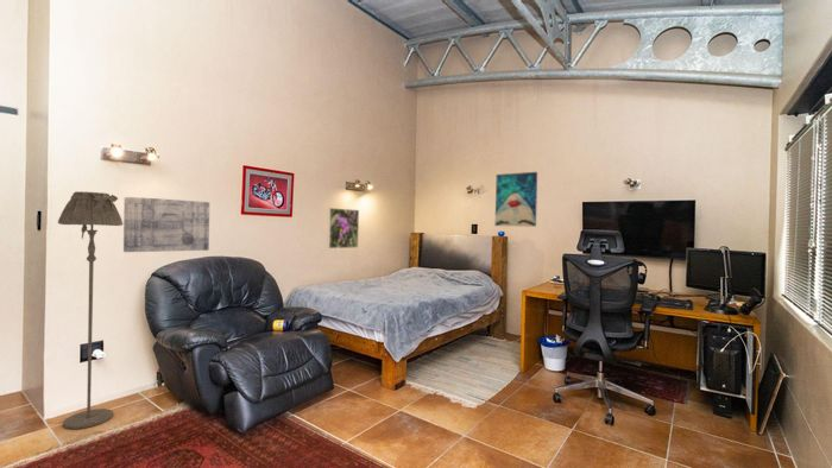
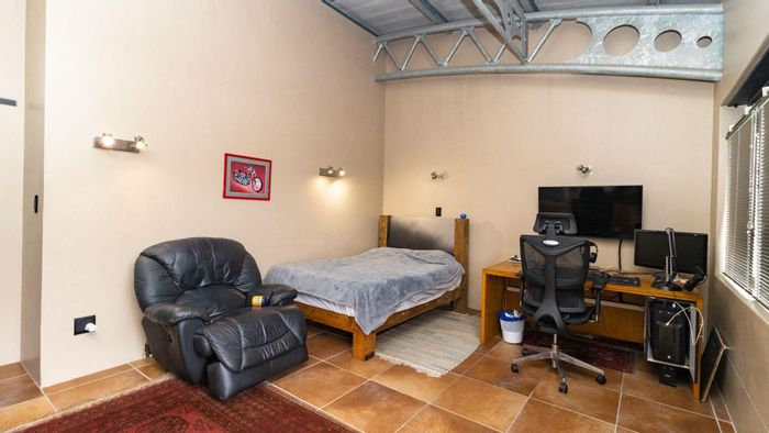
- wall art (515, 200)
- wall art (169, 224)
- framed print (343, 228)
- floor lamp (89, 305)
